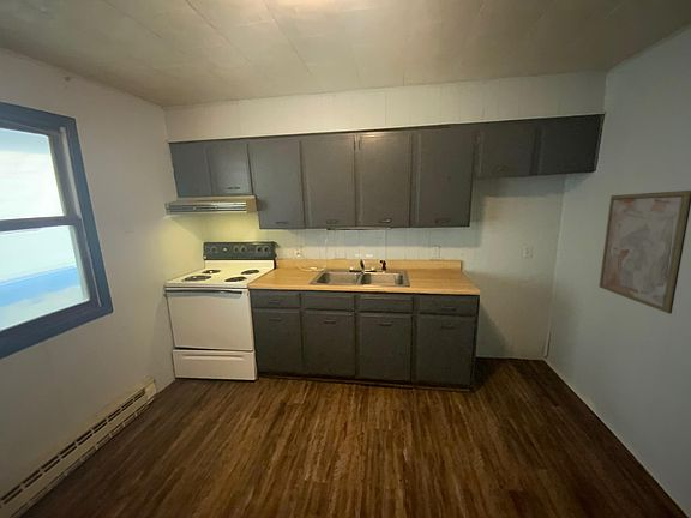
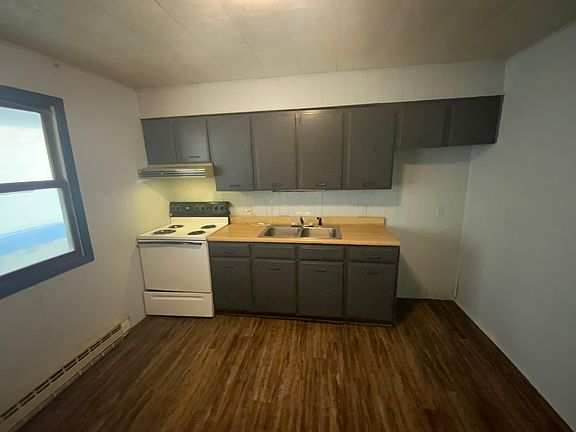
- wall art (636, 247)
